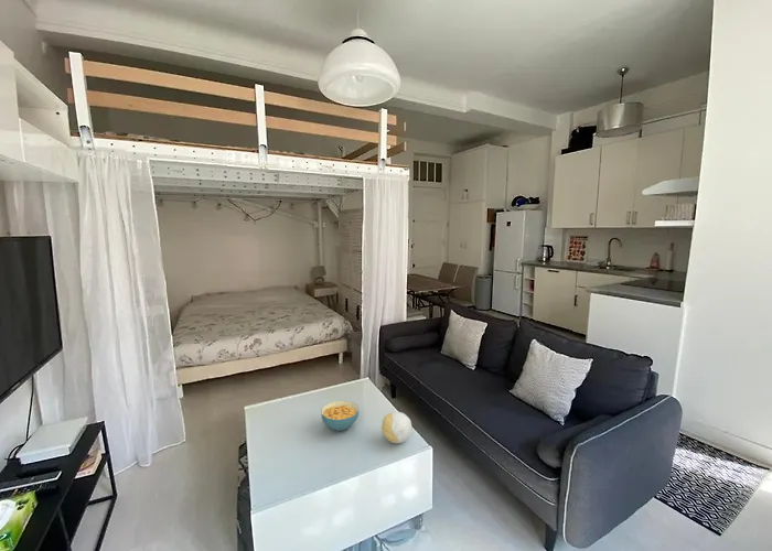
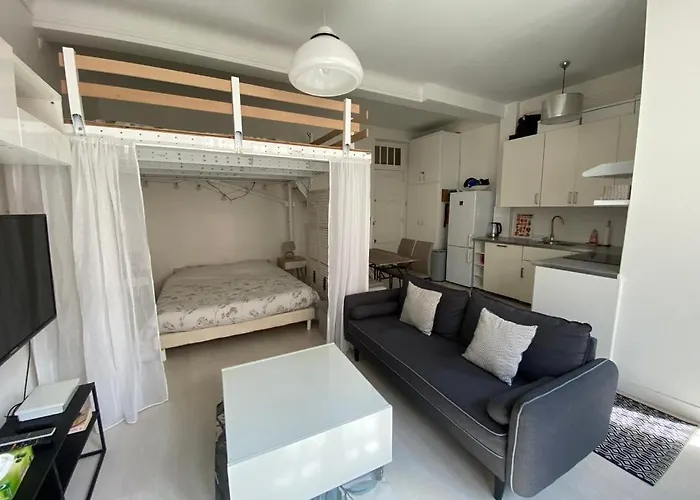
- cereal bowl (340, 418)
- decorative ball (396, 426)
